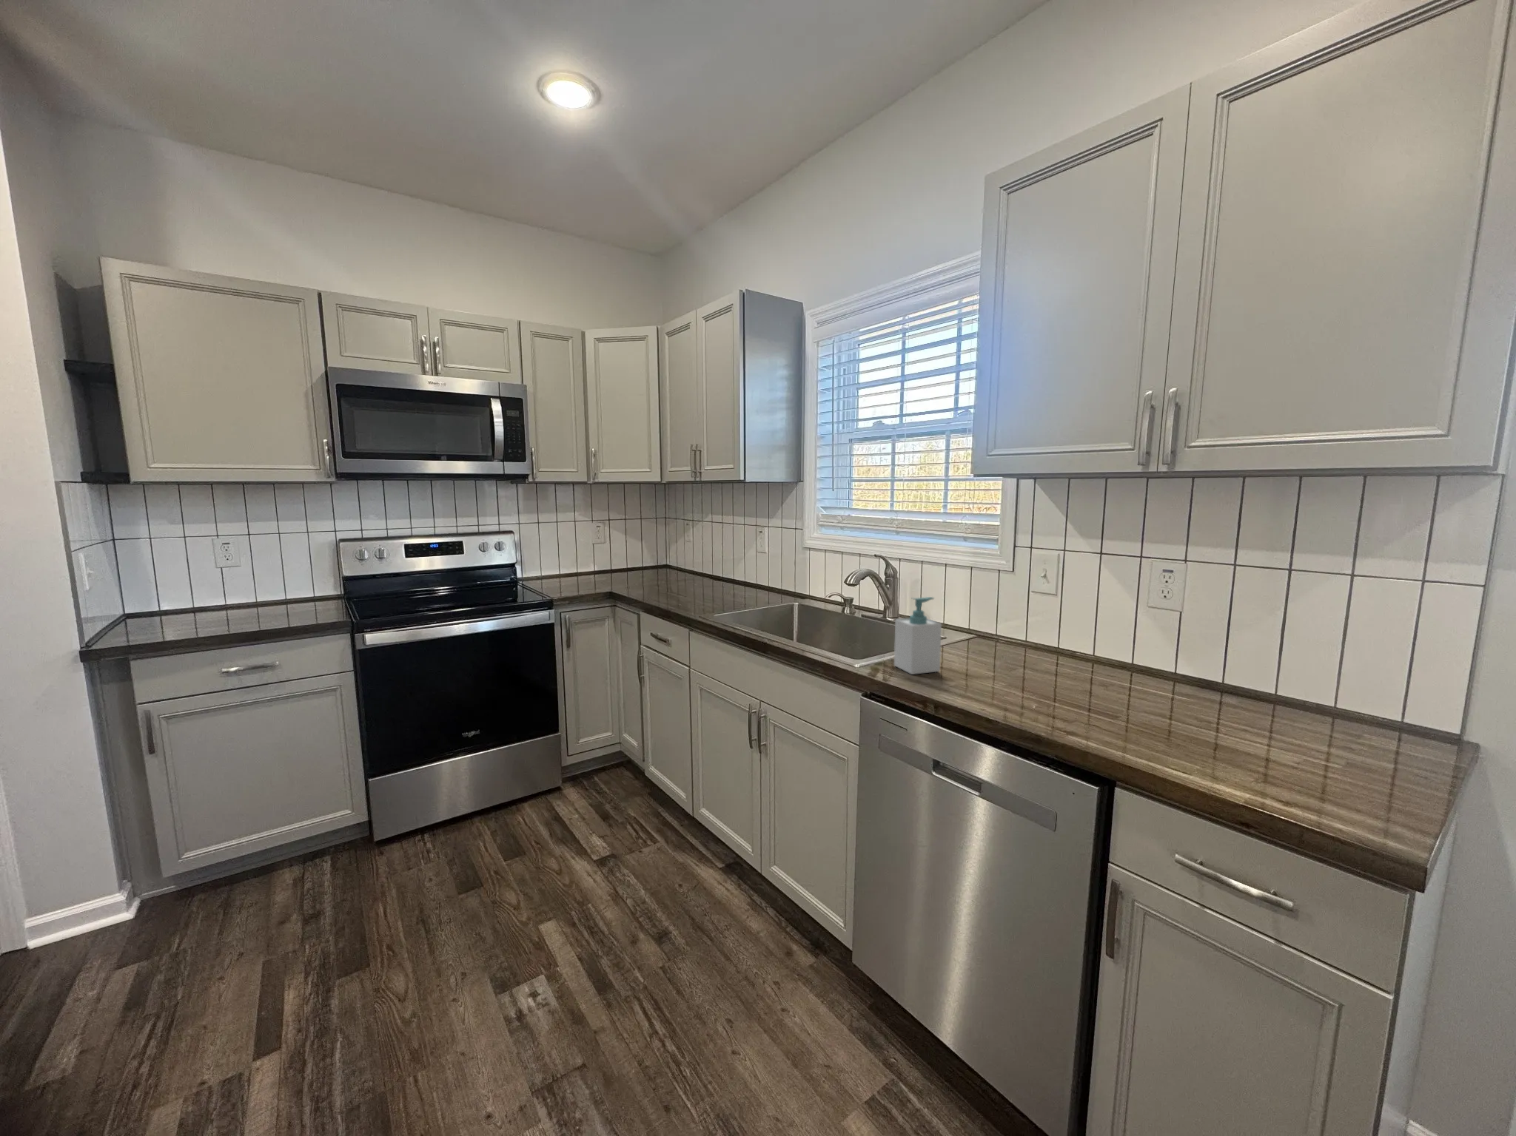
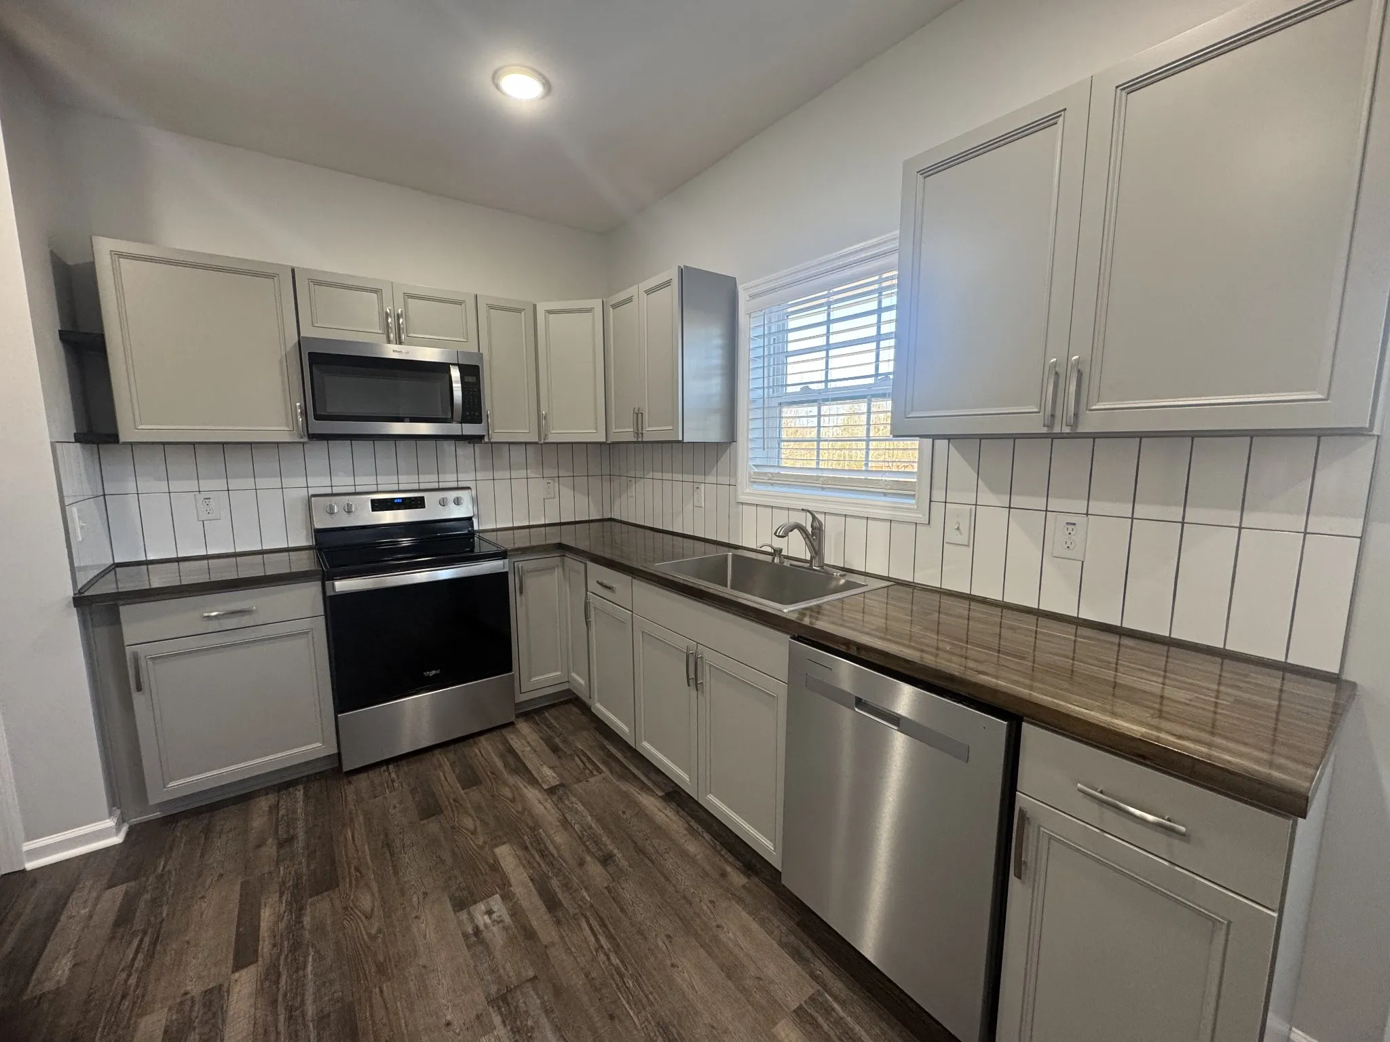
- soap bottle (918, 634)
